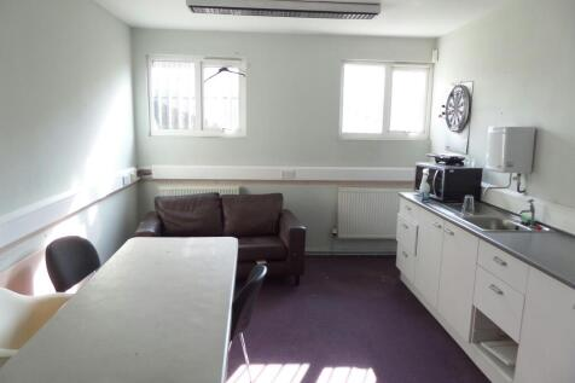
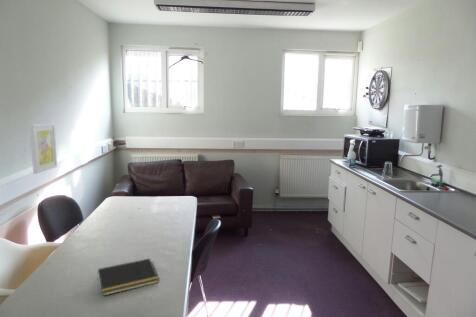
+ wall art (44, 147)
+ notepad (128, 275)
